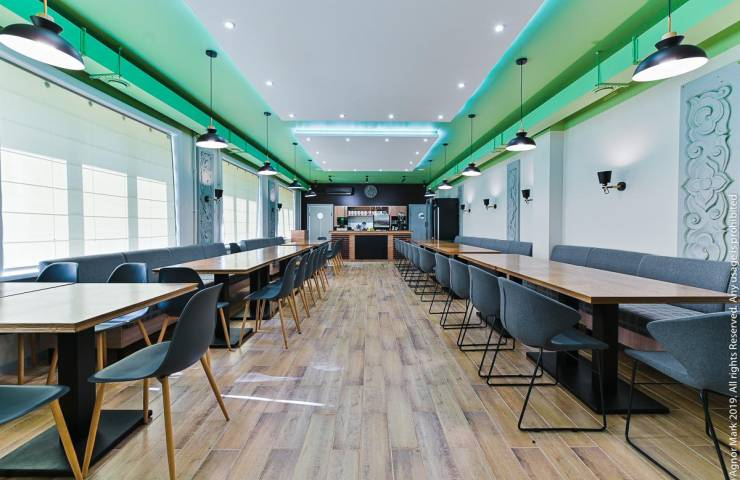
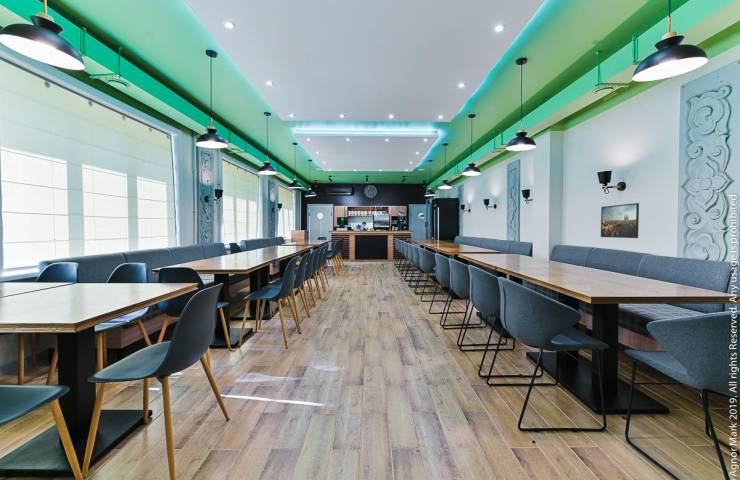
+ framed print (618, 221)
